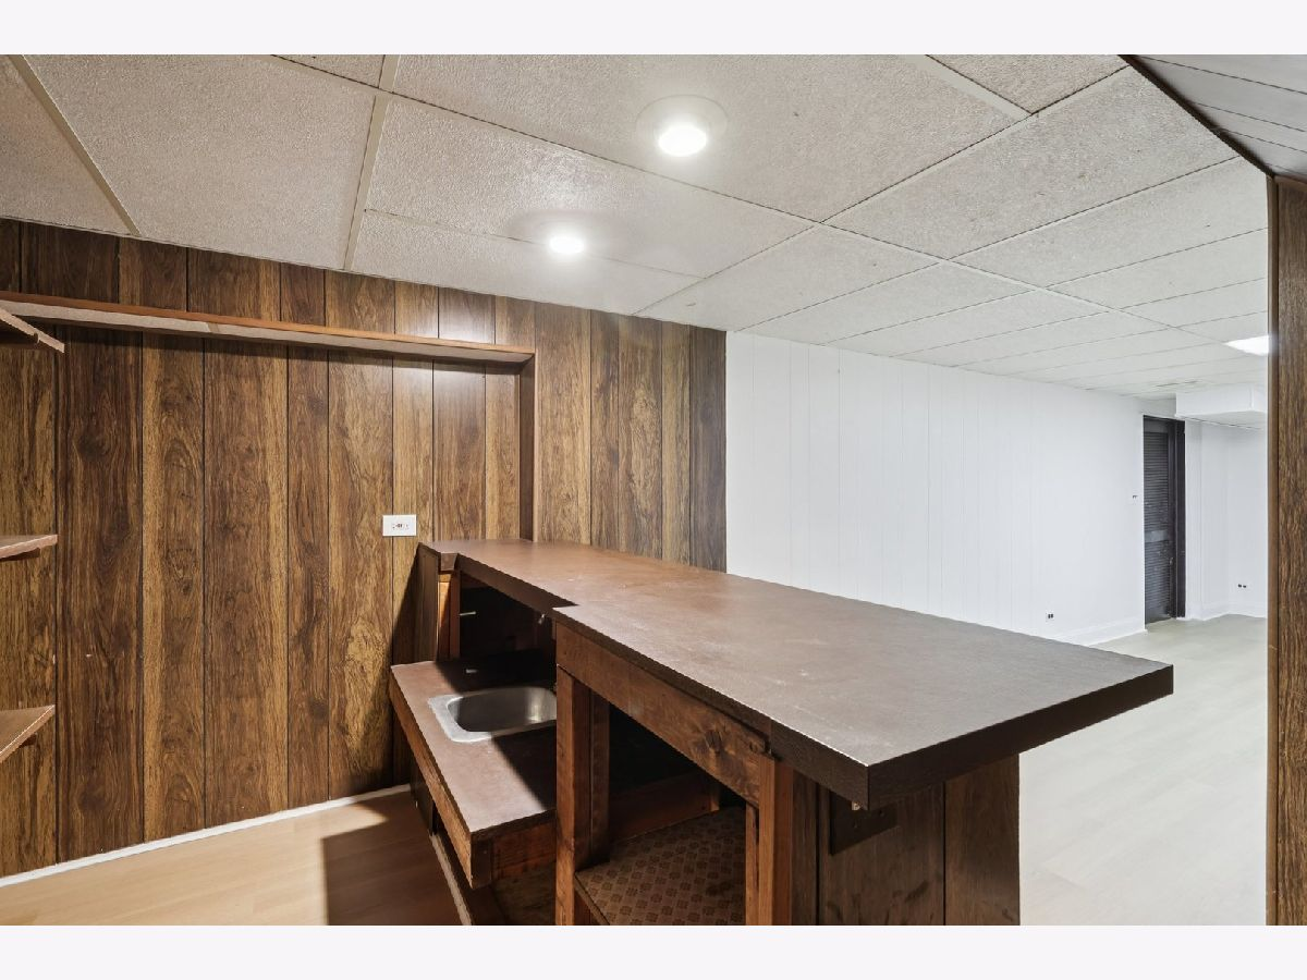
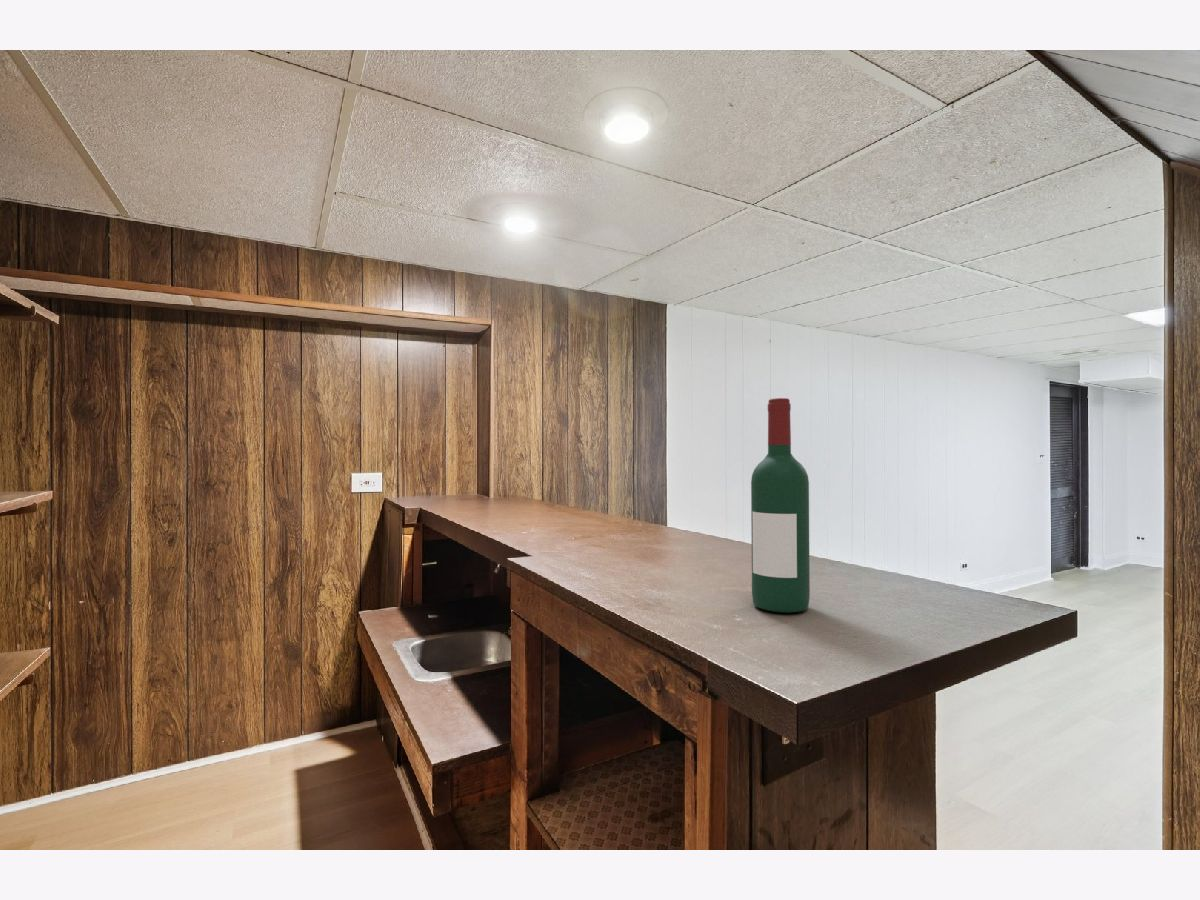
+ wine bottle (779, 502)
